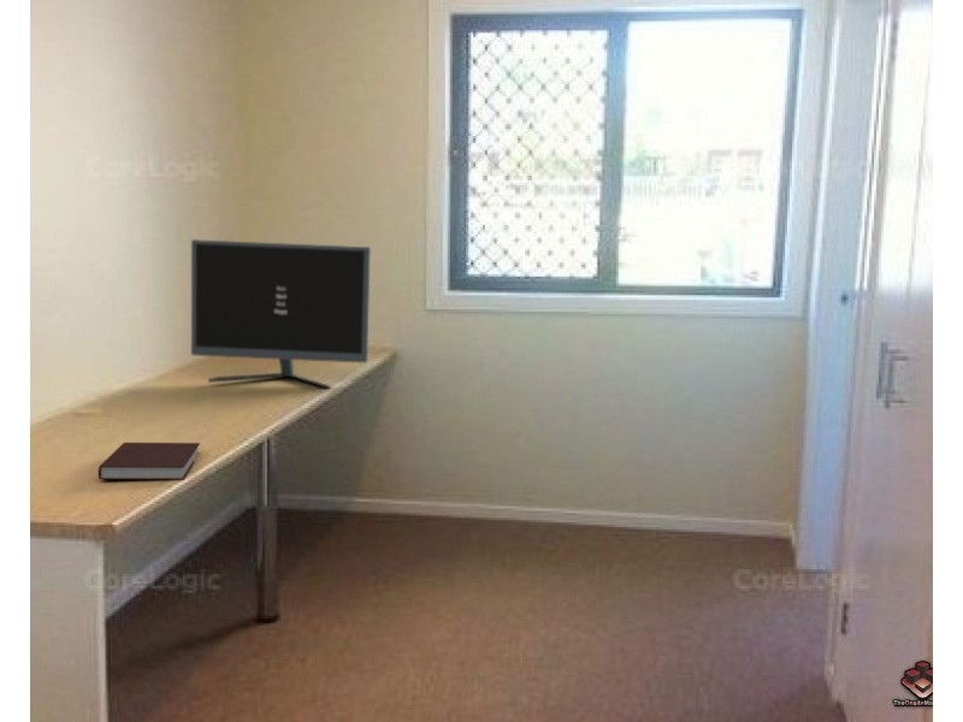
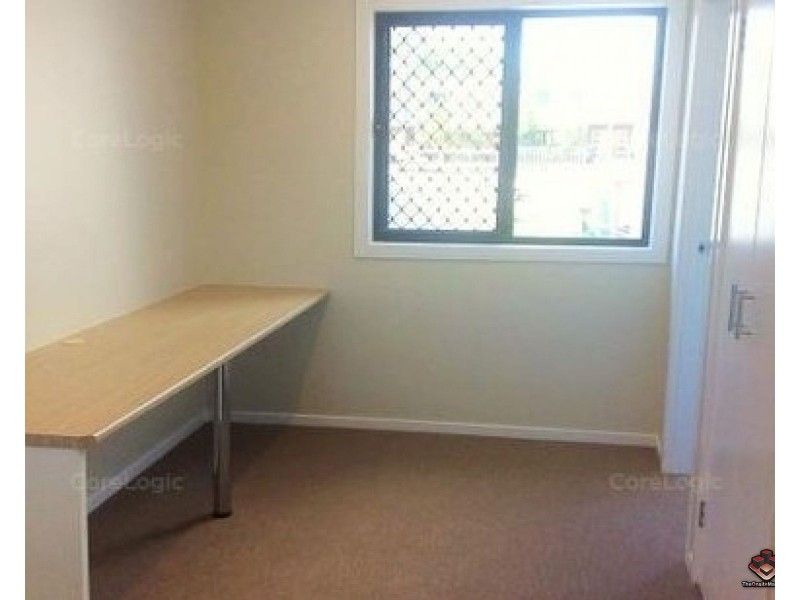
- monitor (282, 313)
- notebook (152, 460)
